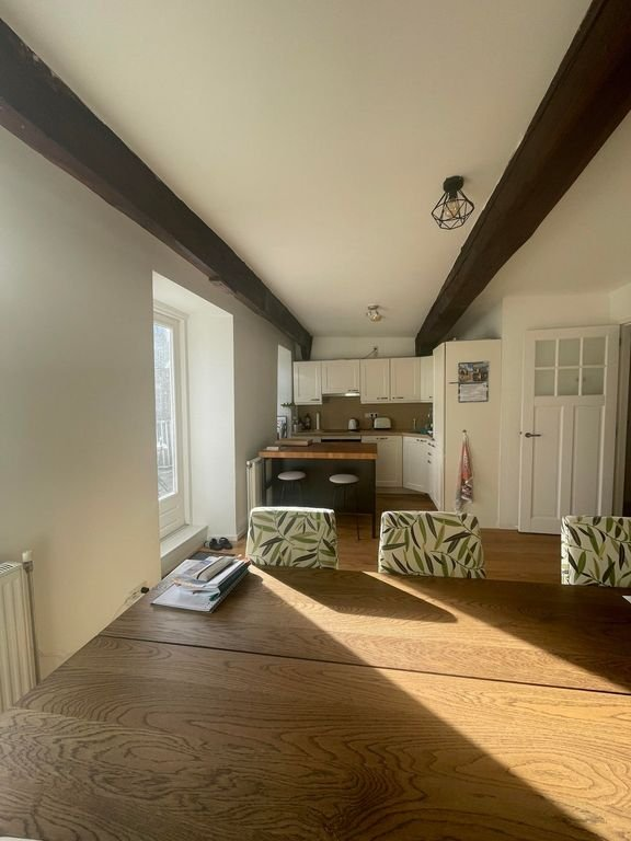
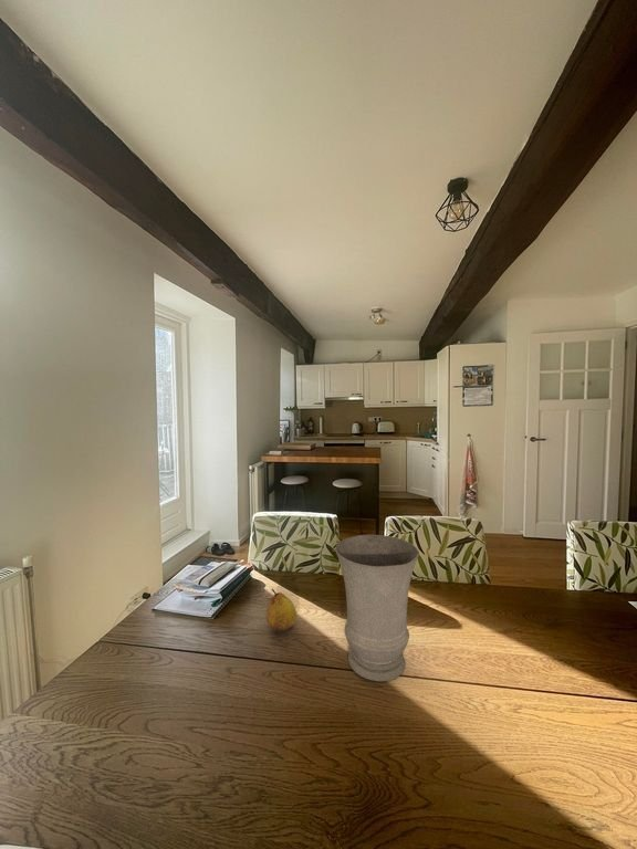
+ fruit (281, 607)
+ vase (376, 605)
